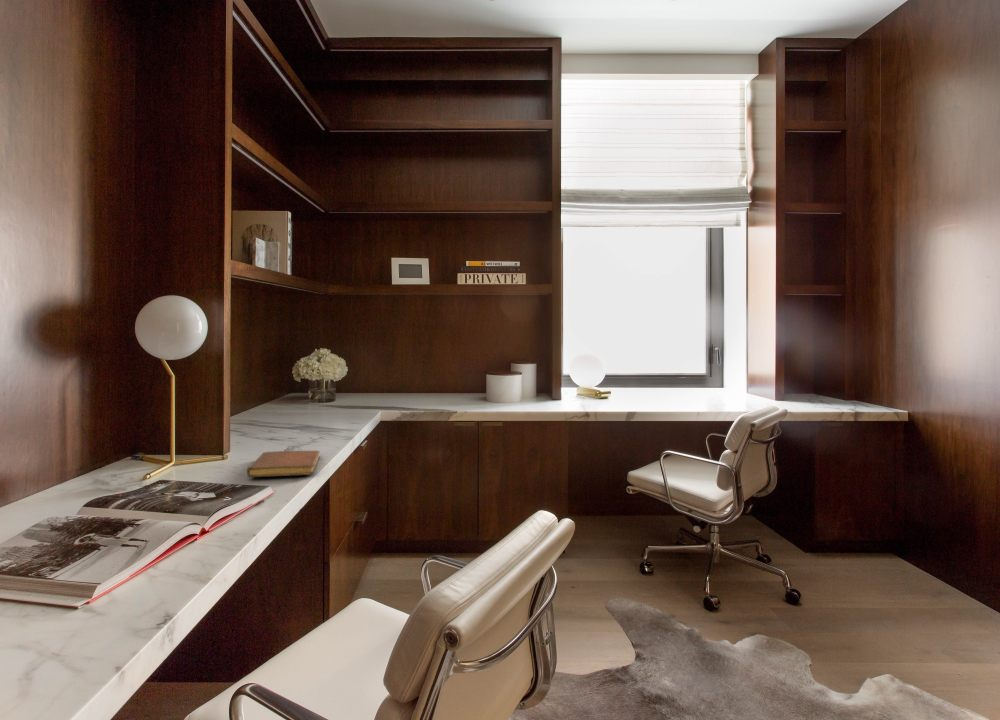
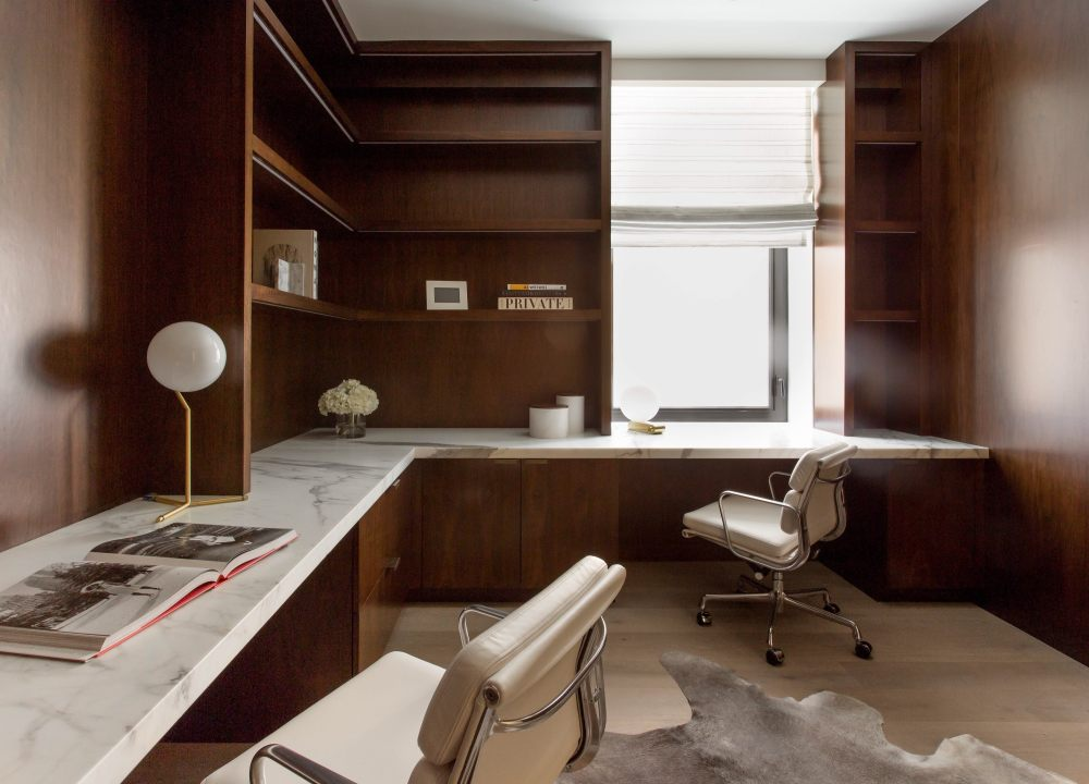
- notebook (286, 462)
